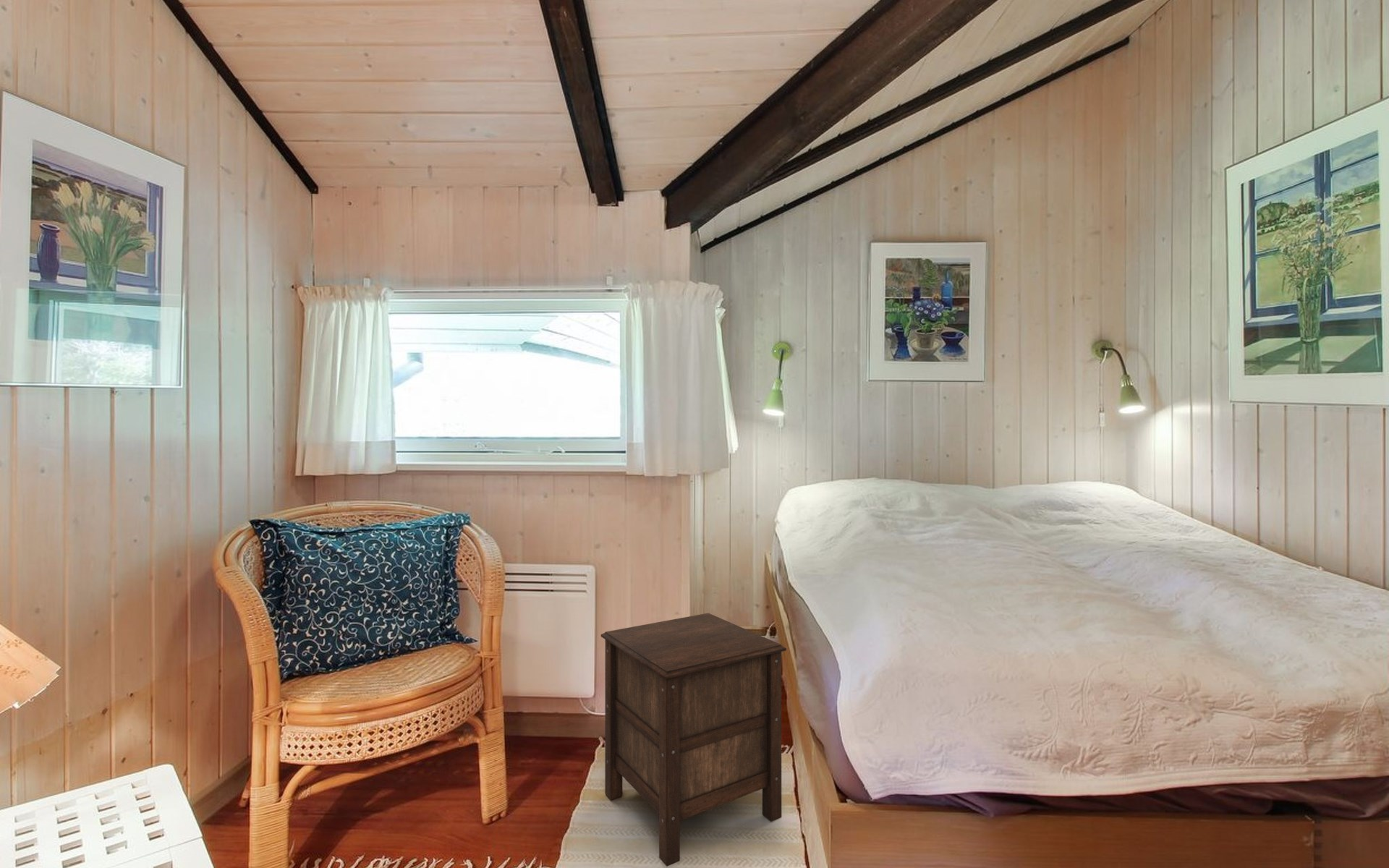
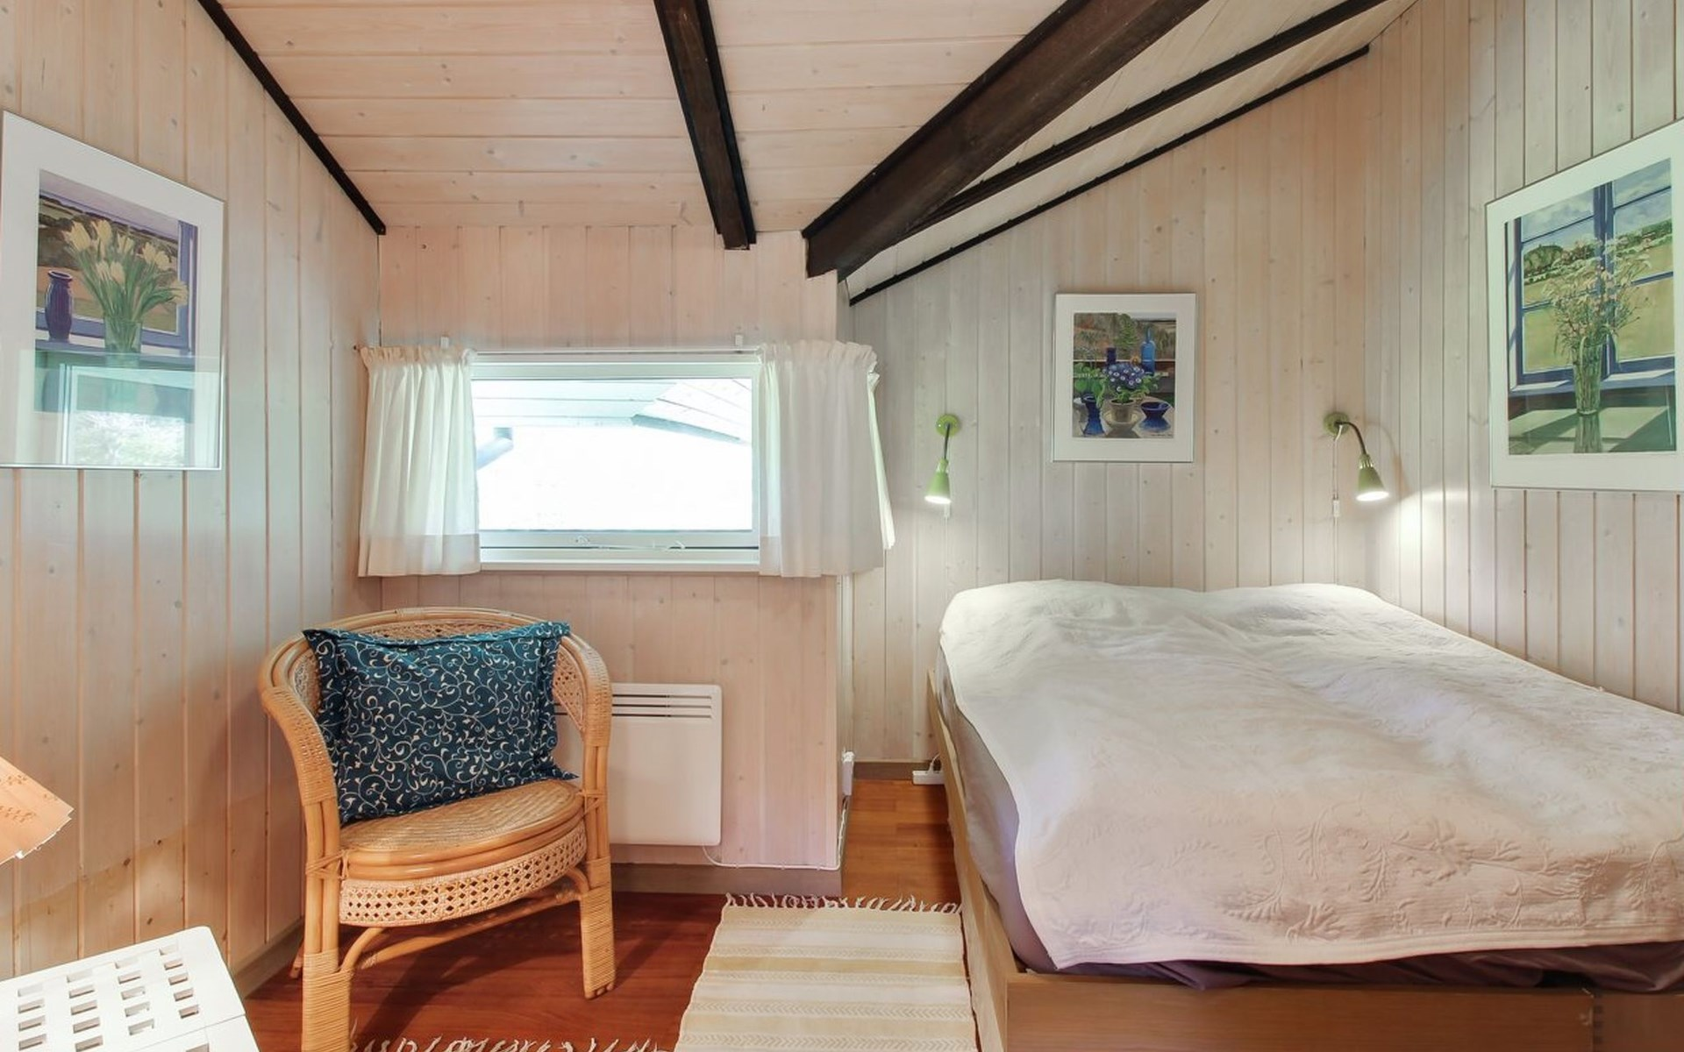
- nightstand (690, 721)
